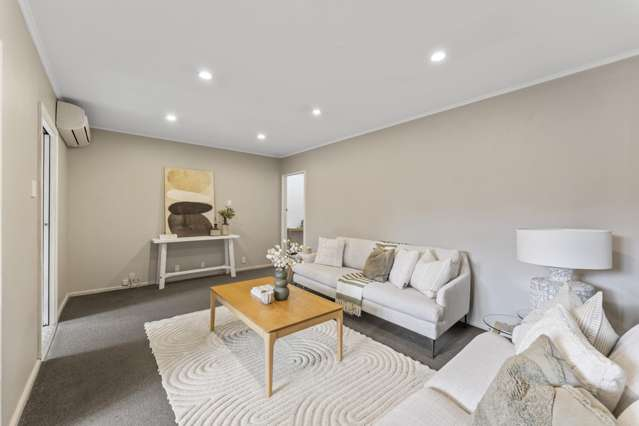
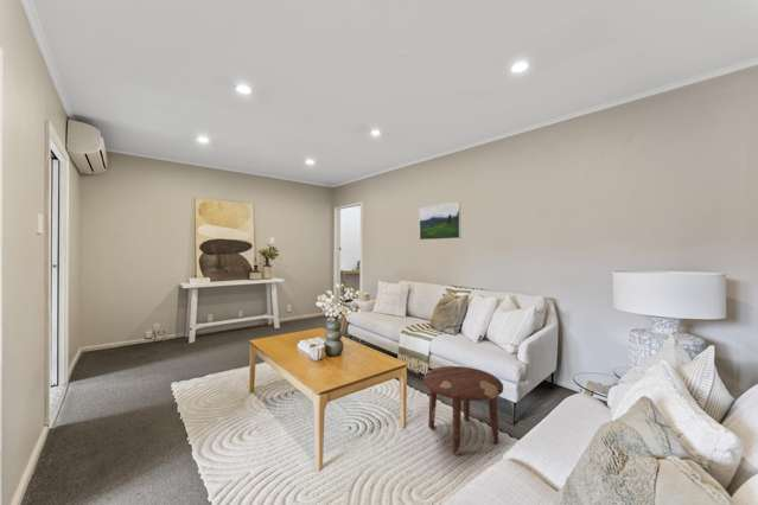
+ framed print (439, 222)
+ side table (460, 407)
